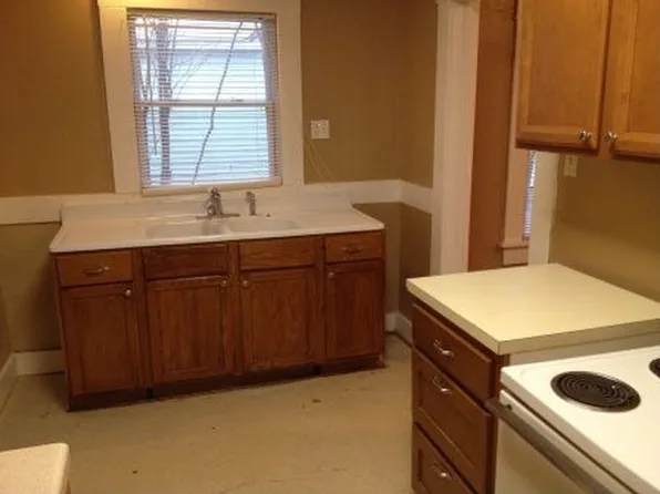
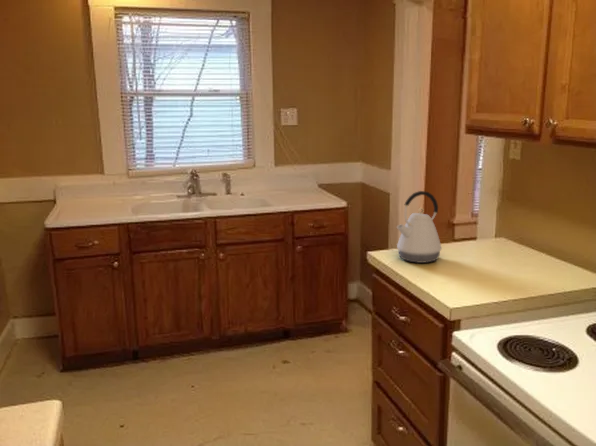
+ kettle (418, 225)
